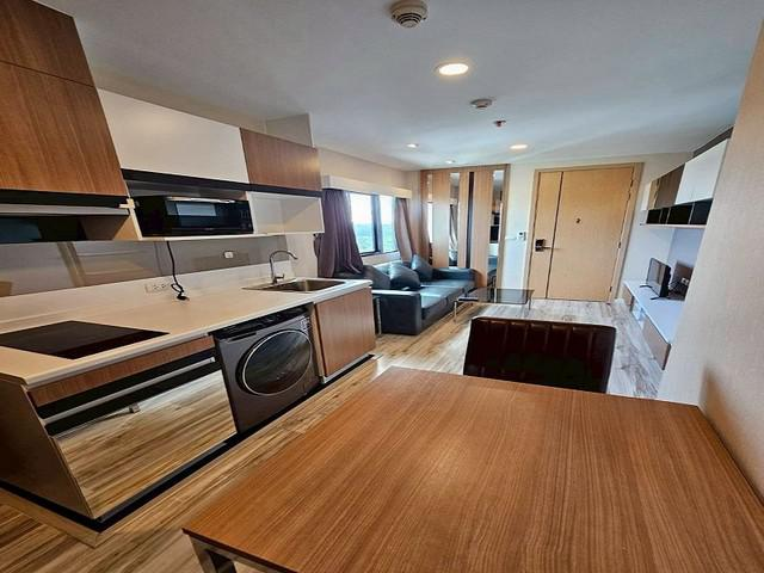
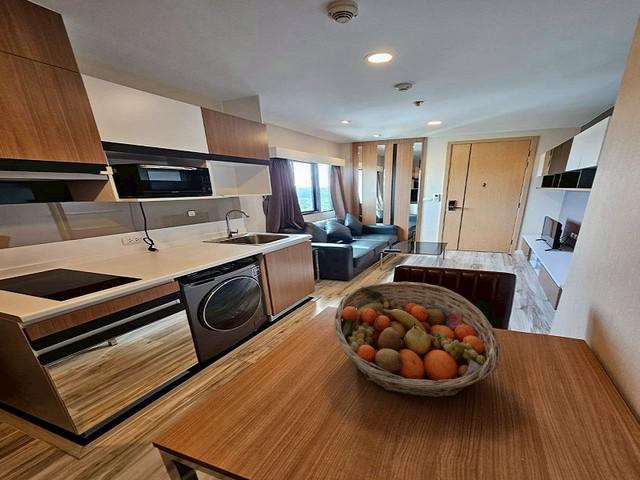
+ fruit basket (408, 332)
